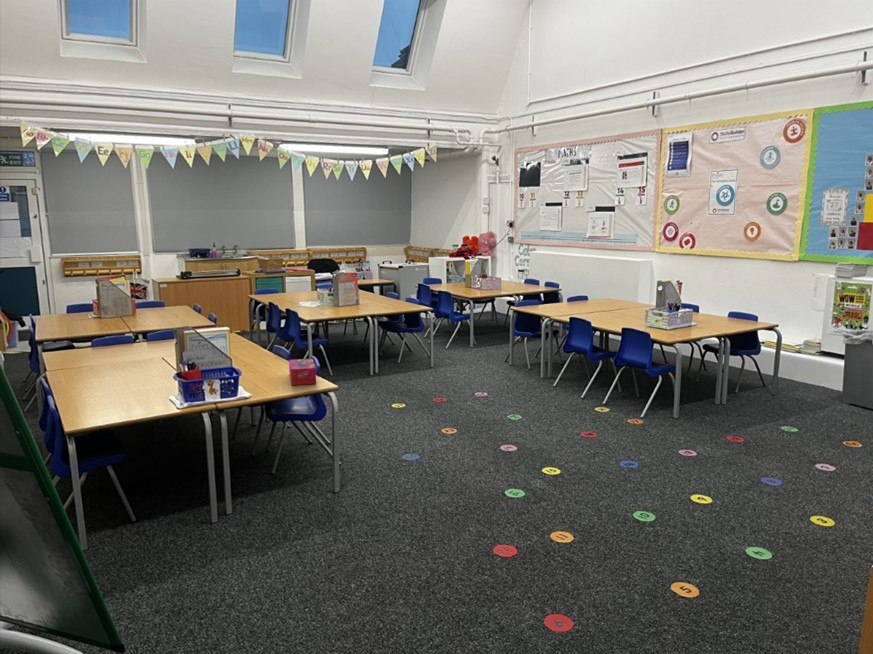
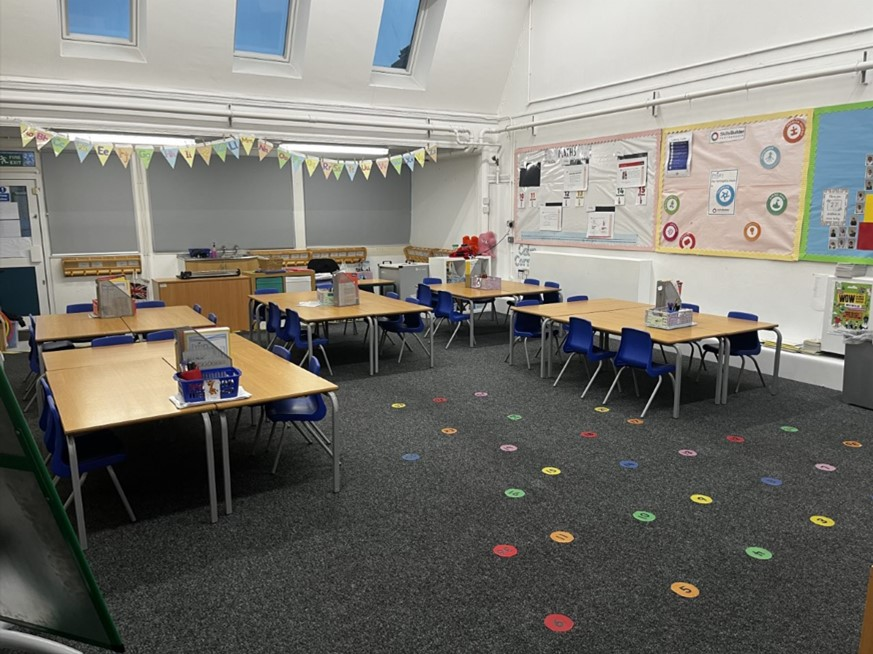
- tissue box (302, 371)
